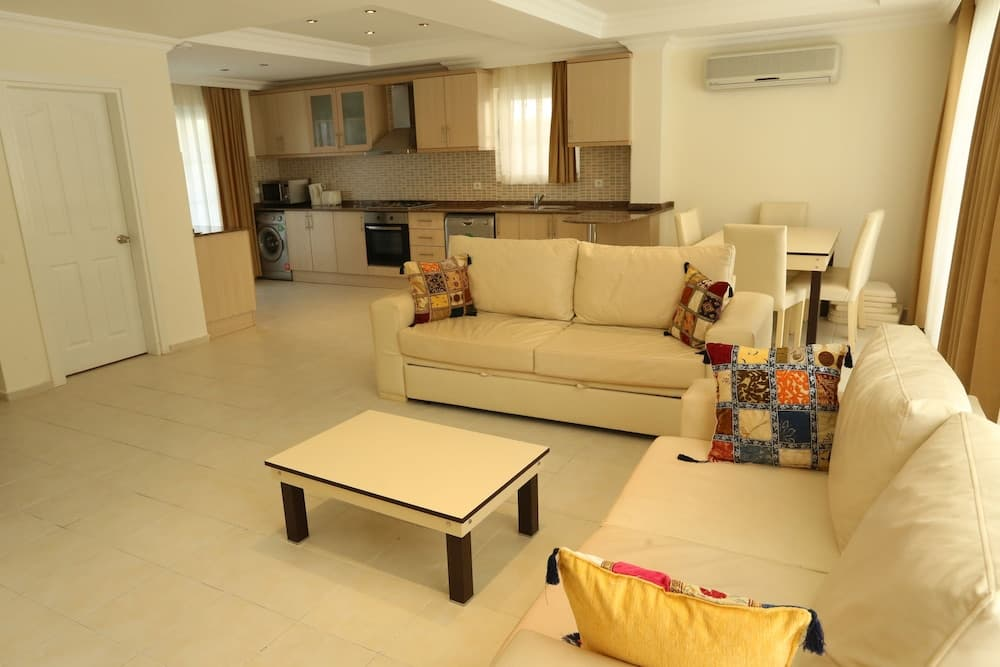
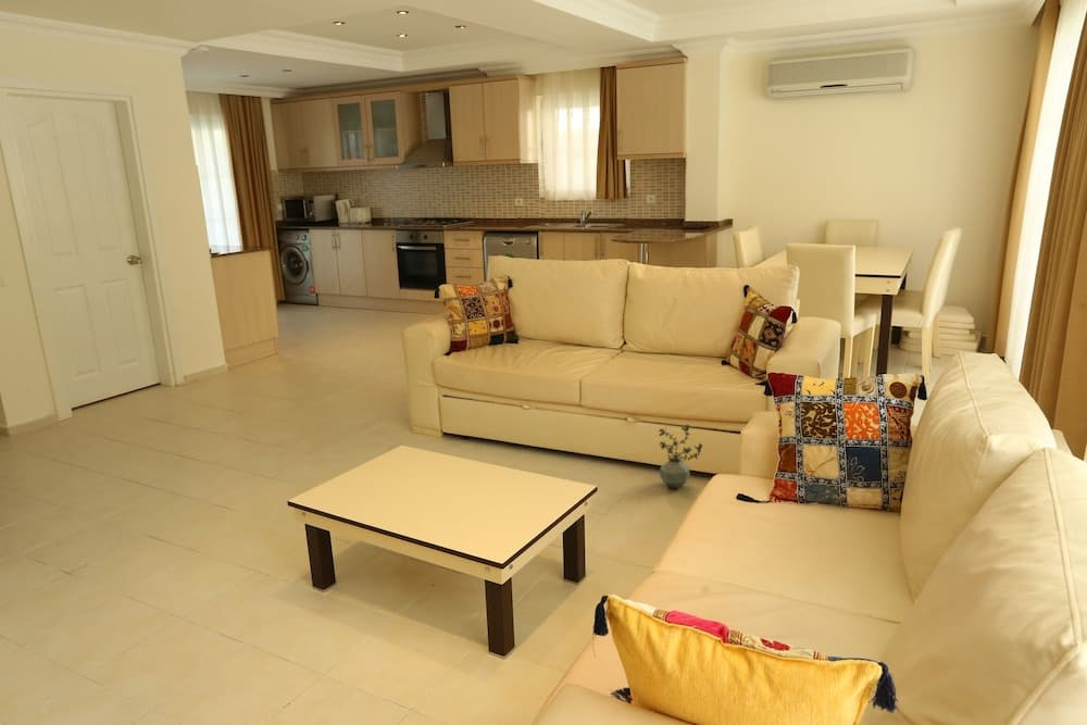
+ potted plant (679, 455)
